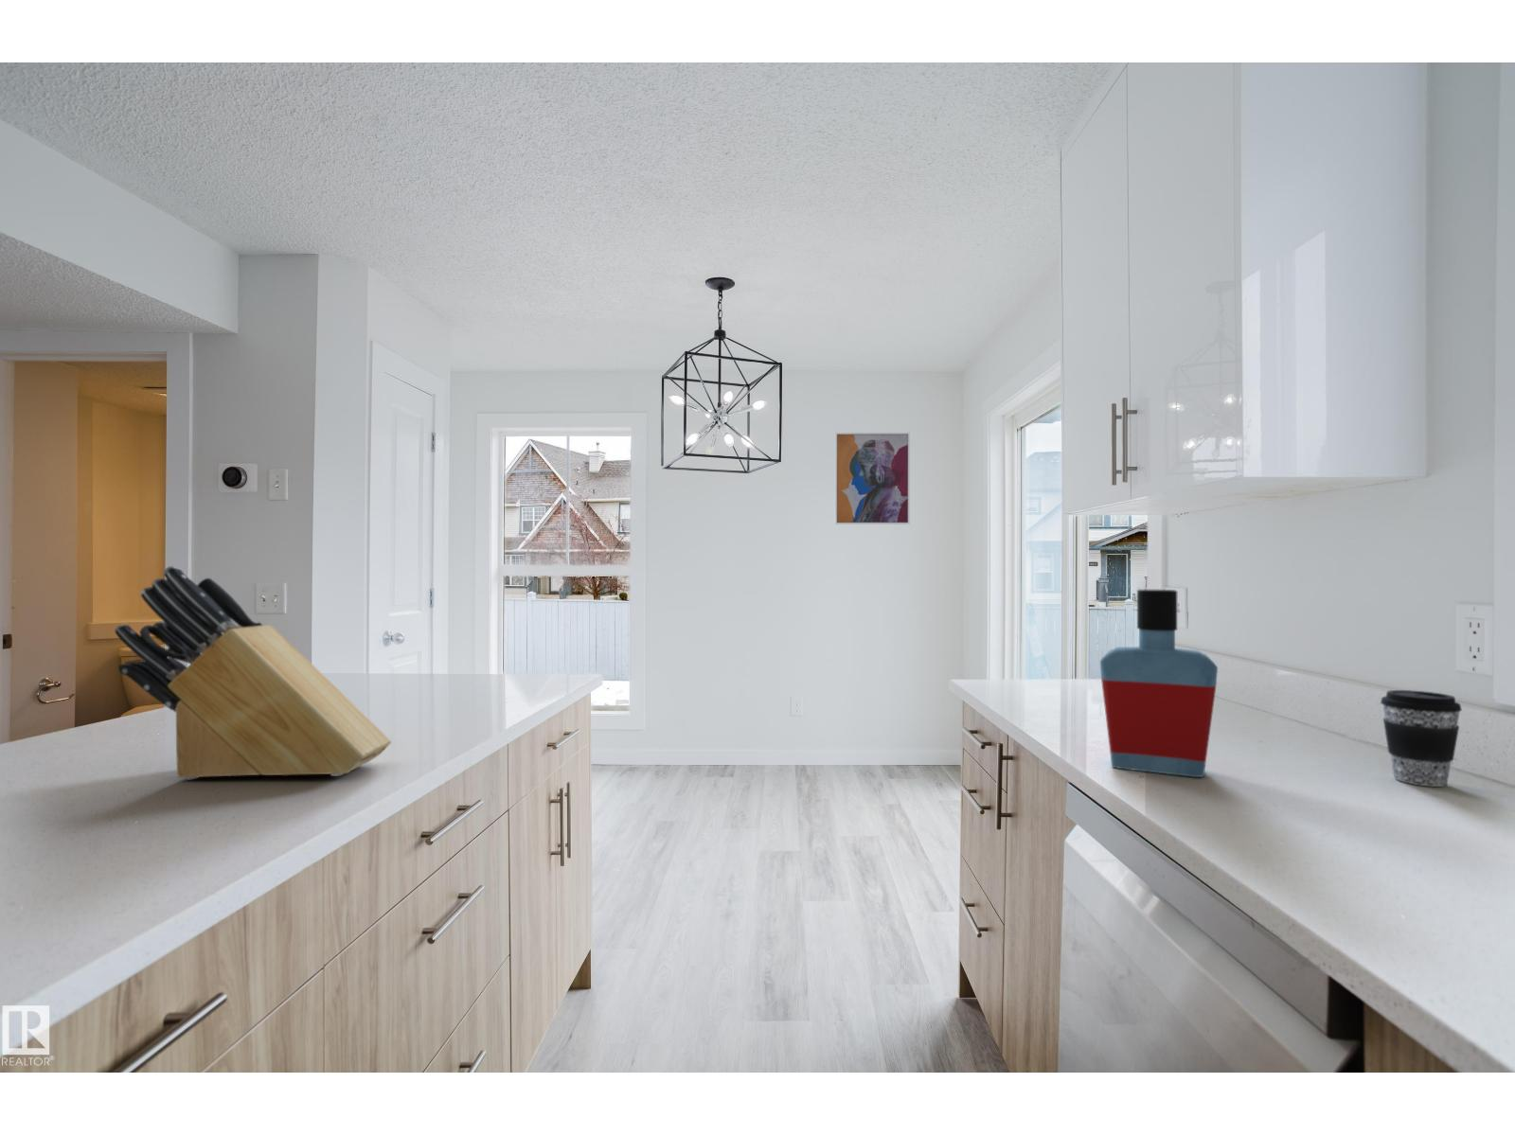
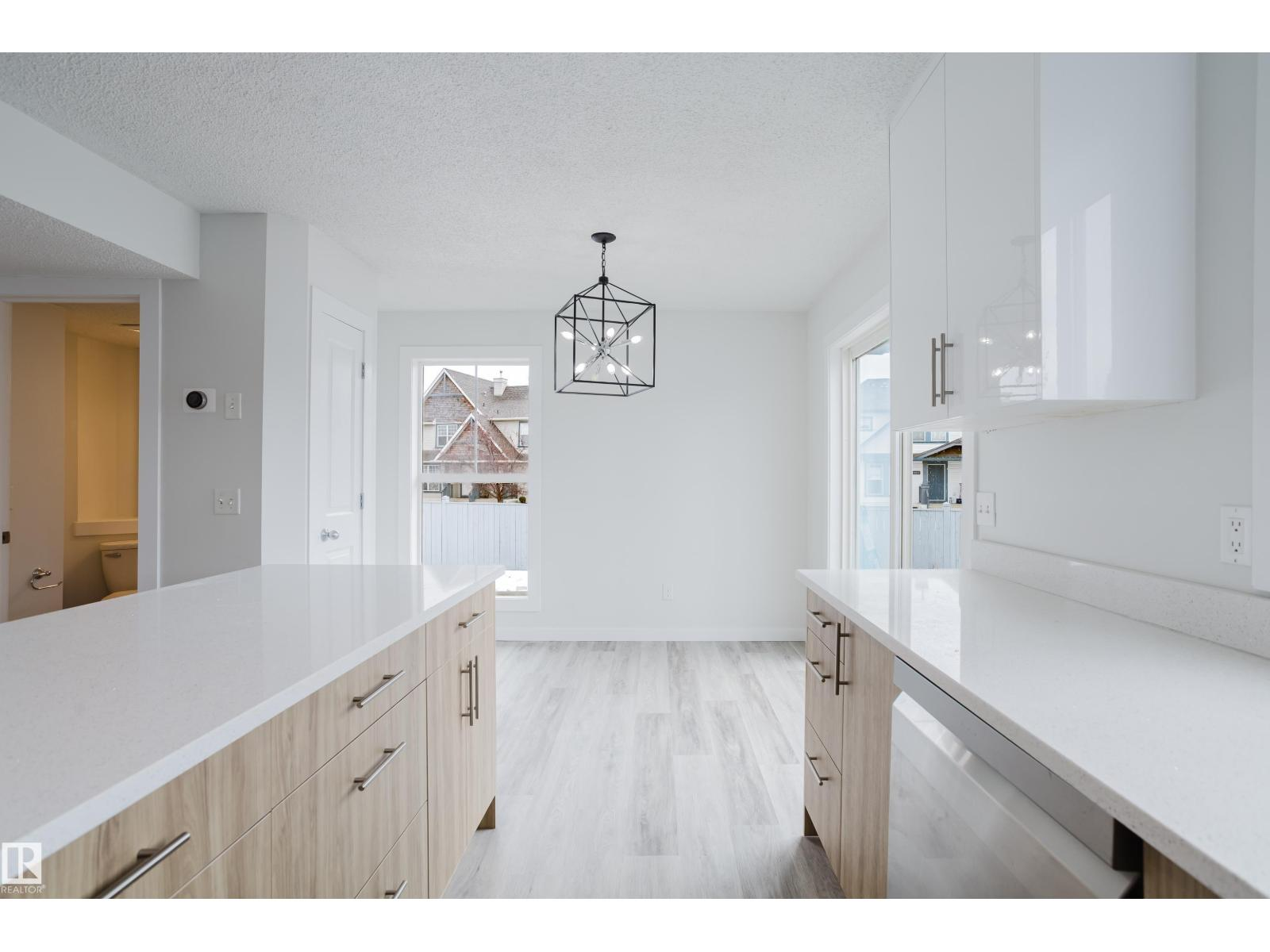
- bottle (1156, 678)
- wall art (872, 479)
- coffee cup (1420, 737)
- knife block (258, 668)
